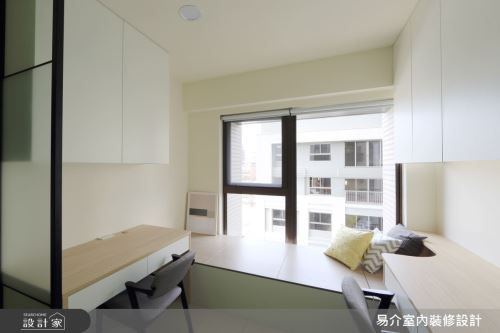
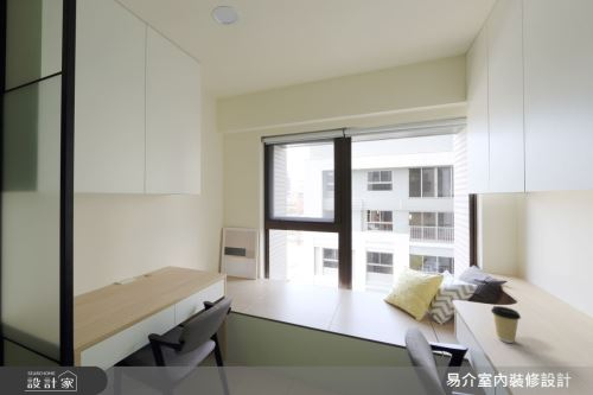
+ coffee cup (505, 324)
